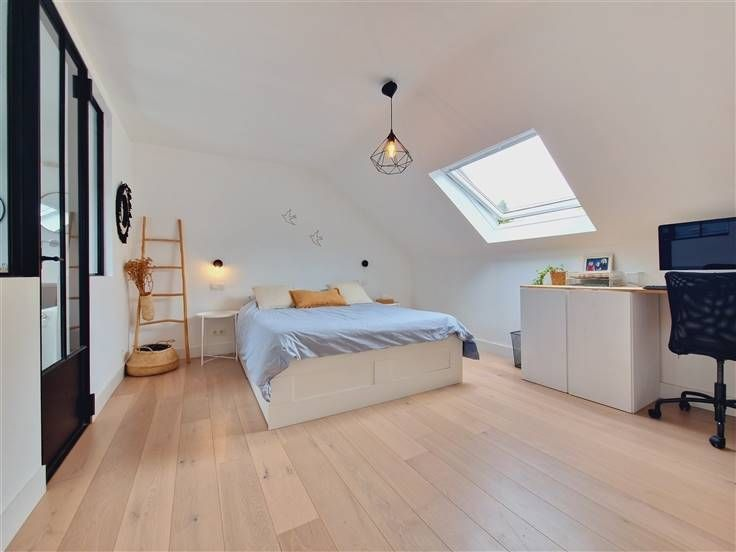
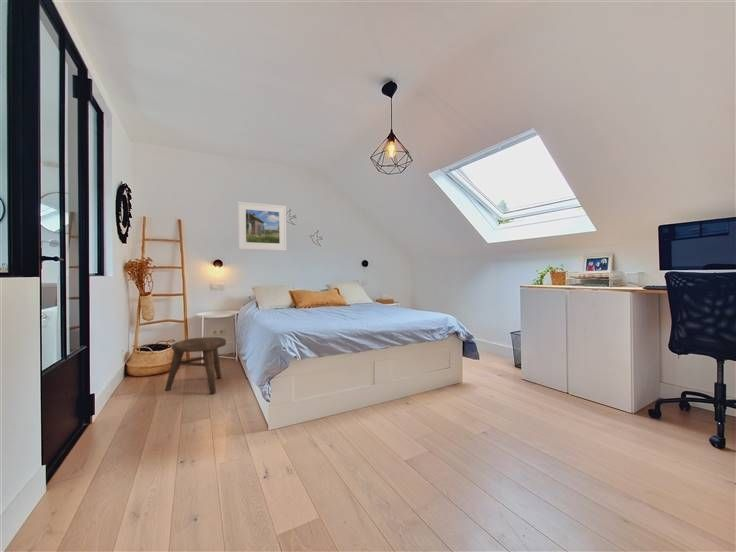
+ stool (201, 364)
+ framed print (262, 226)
